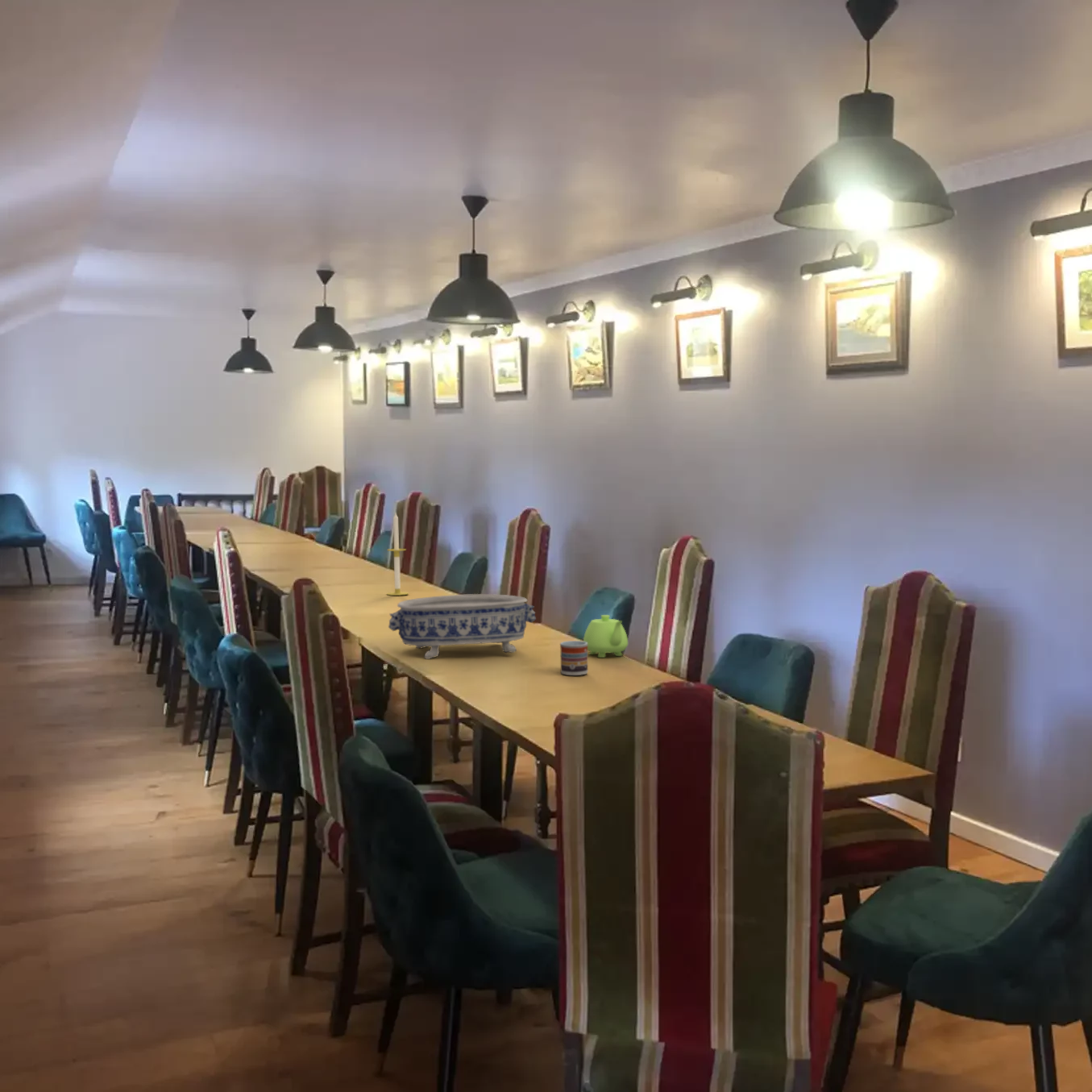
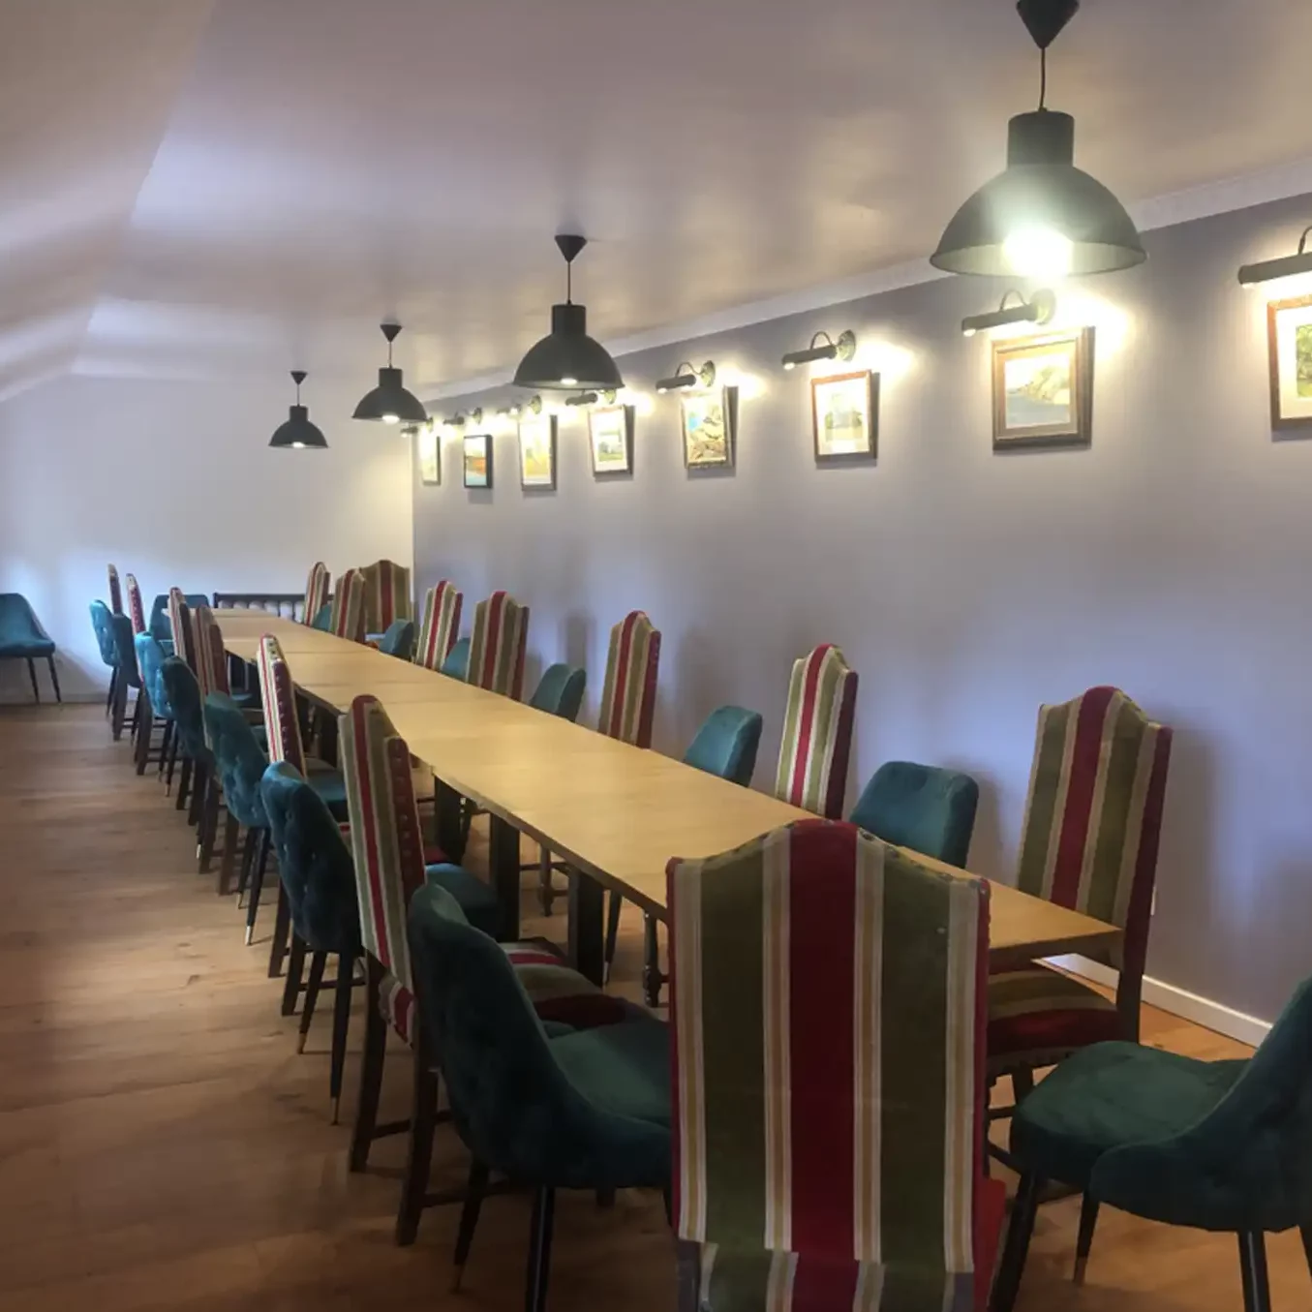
- teapot (607, 635)
- cup (572, 657)
- decorative bowl (463, 625)
- candle (397, 553)
